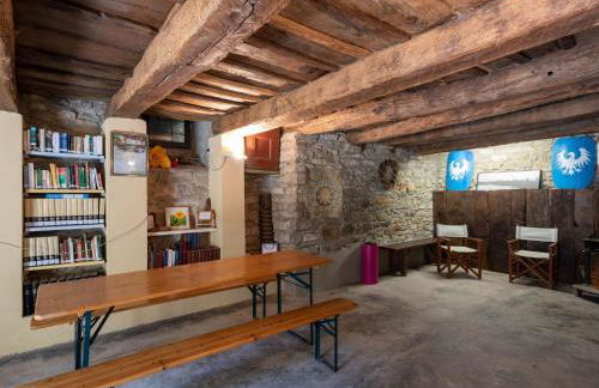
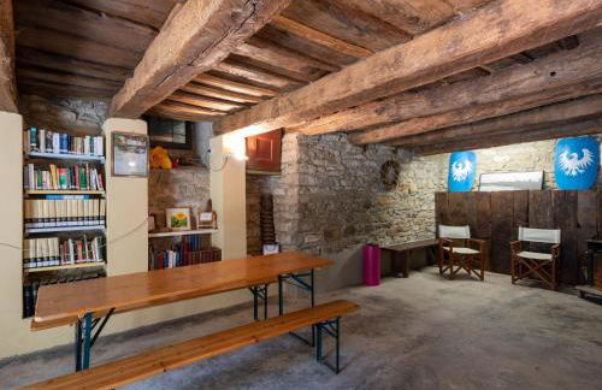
- wall art (323, 193)
